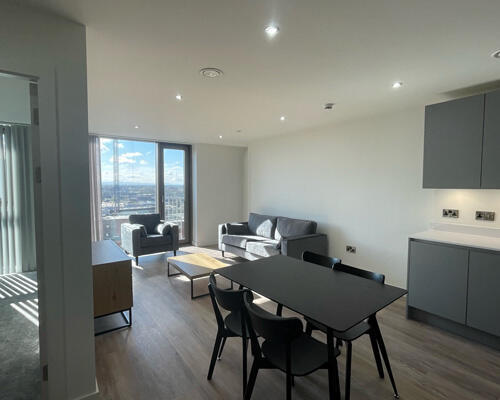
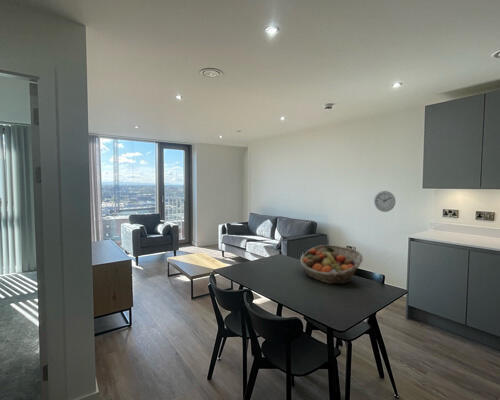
+ fruit basket (329, 263)
+ wall clock (384, 201)
